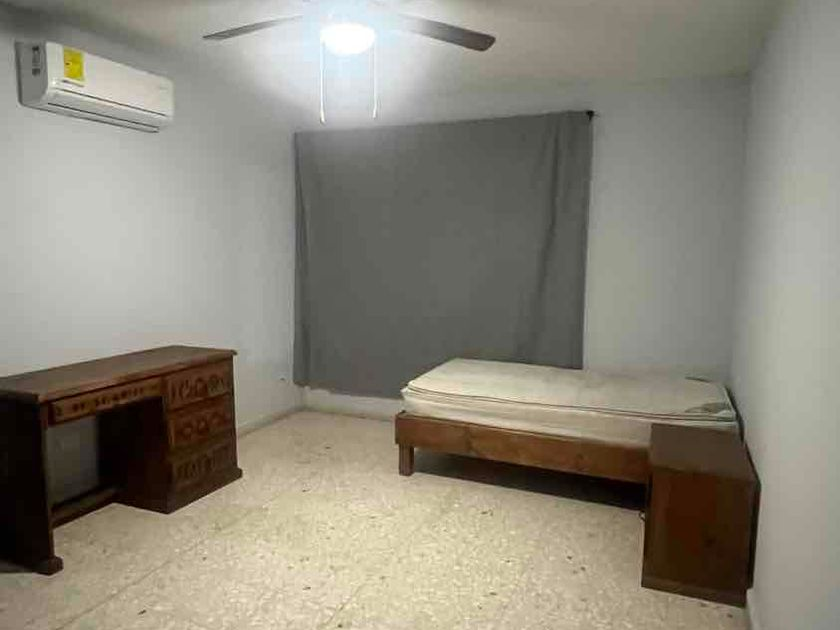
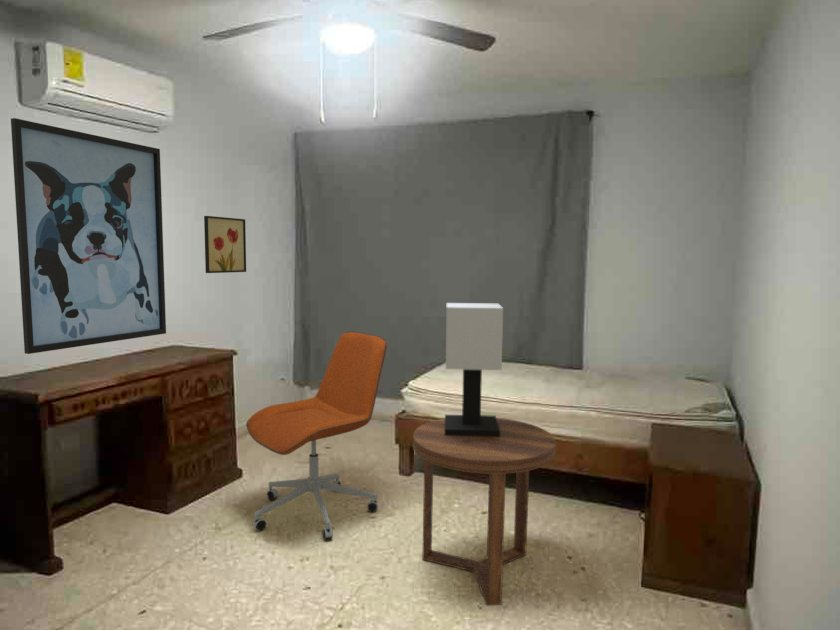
+ wall art (225, 245)
+ wall art (99, 240)
+ office chair (314, 426)
+ table lamp (472, 367)
+ side table (488, 503)
